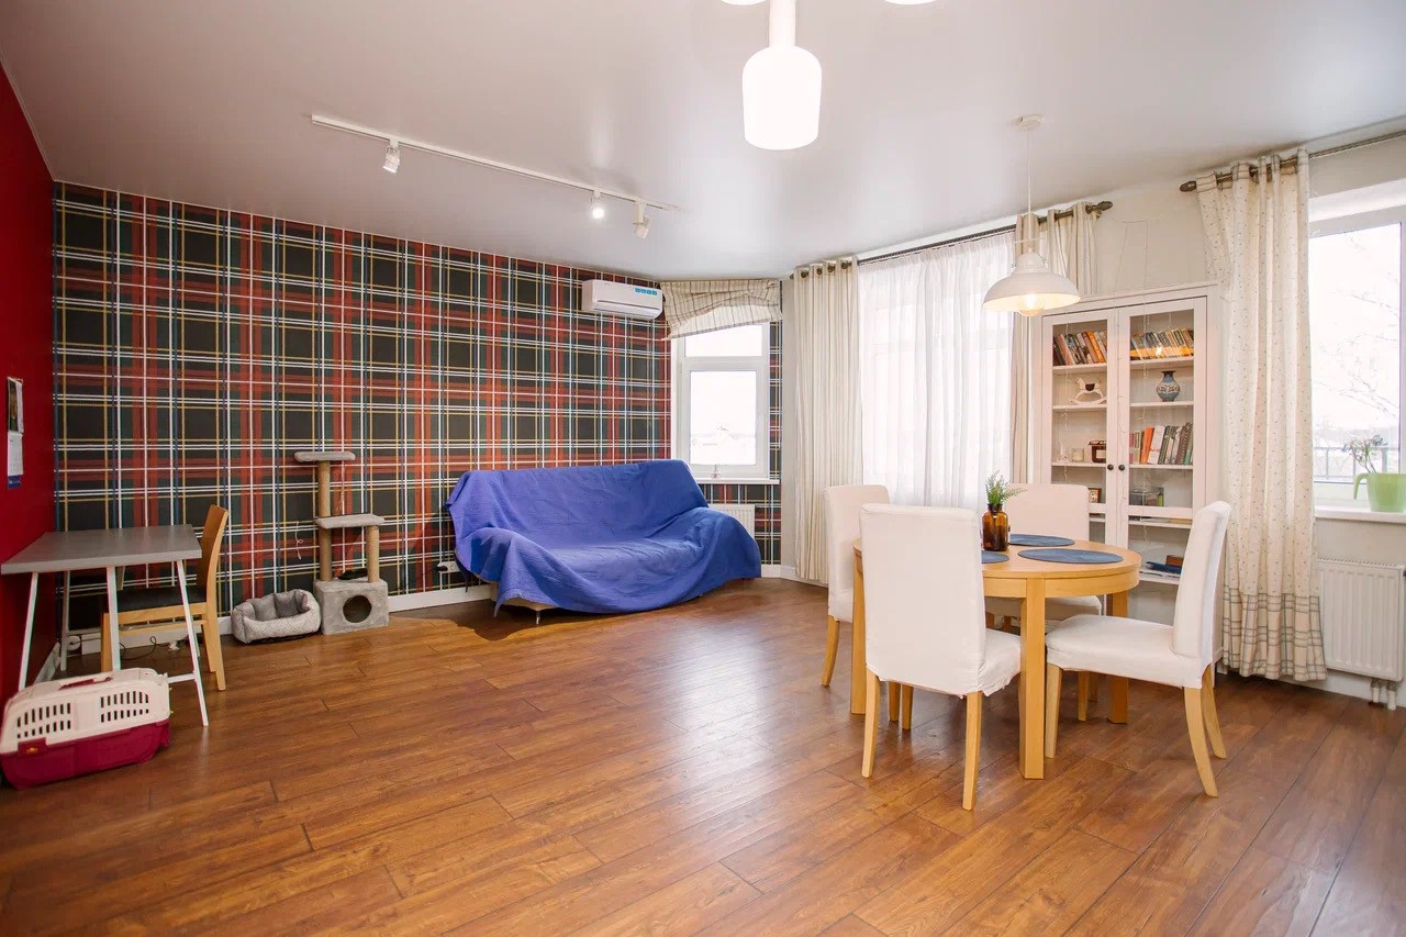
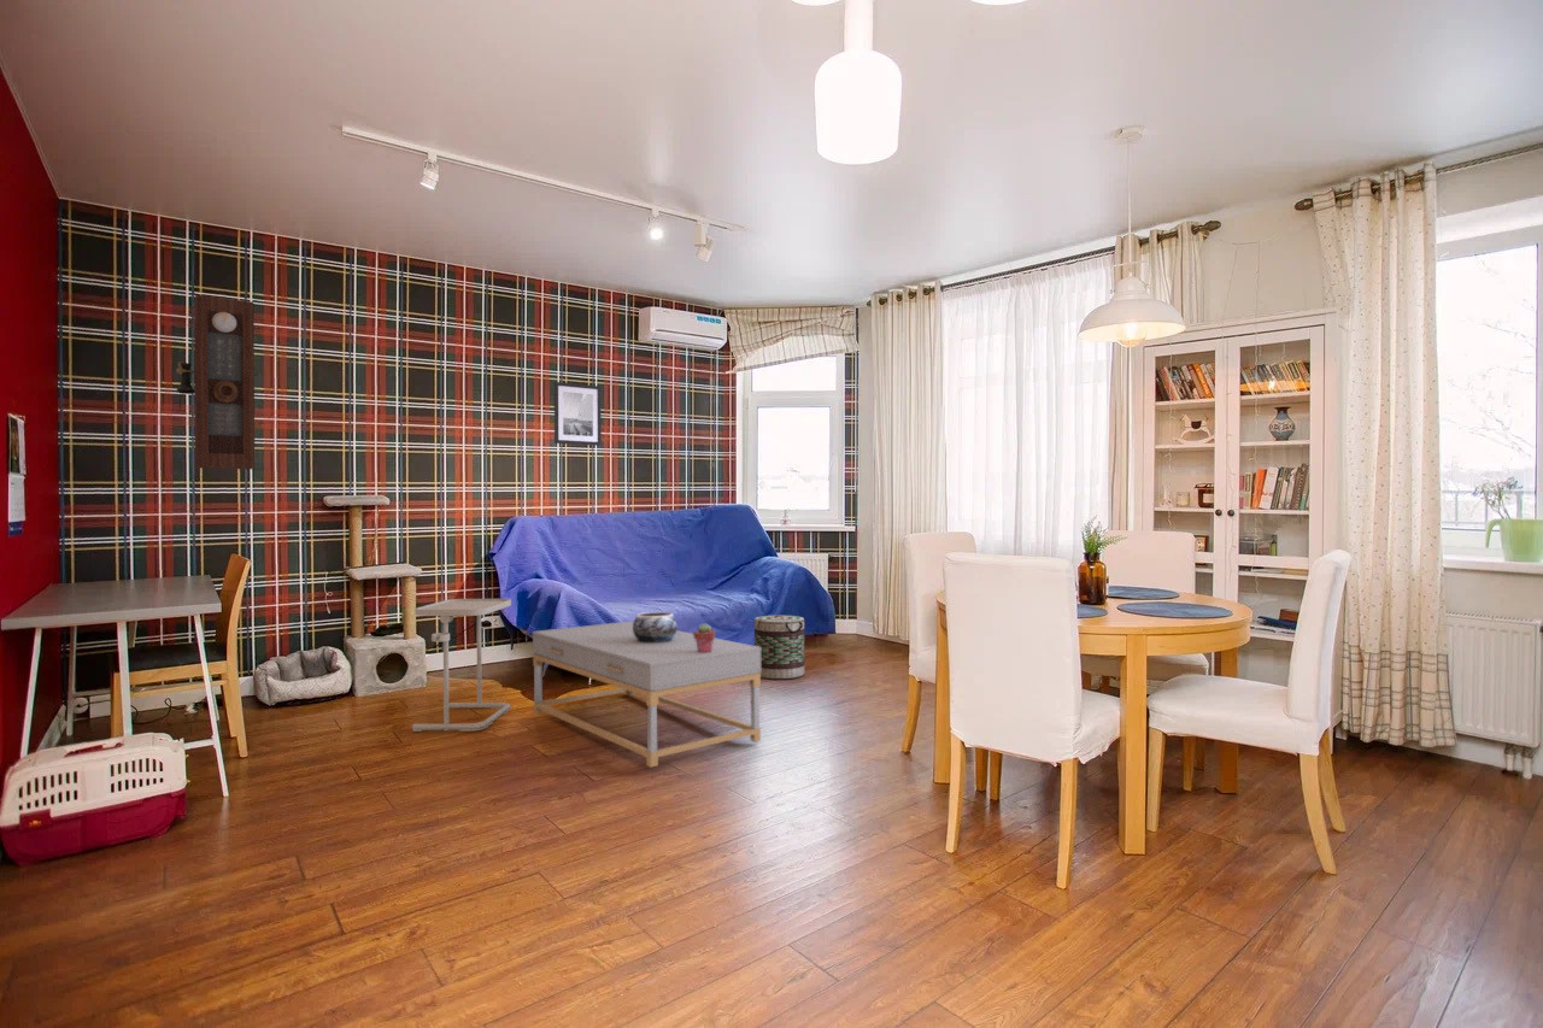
+ potted succulent (704, 636)
+ basket (778, 644)
+ pendulum clock (215, 383)
+ wall art (577, 413)
+ side table (477, 662)
+ coffee table (638, 683)
+ decorative bowl (655, 627)
